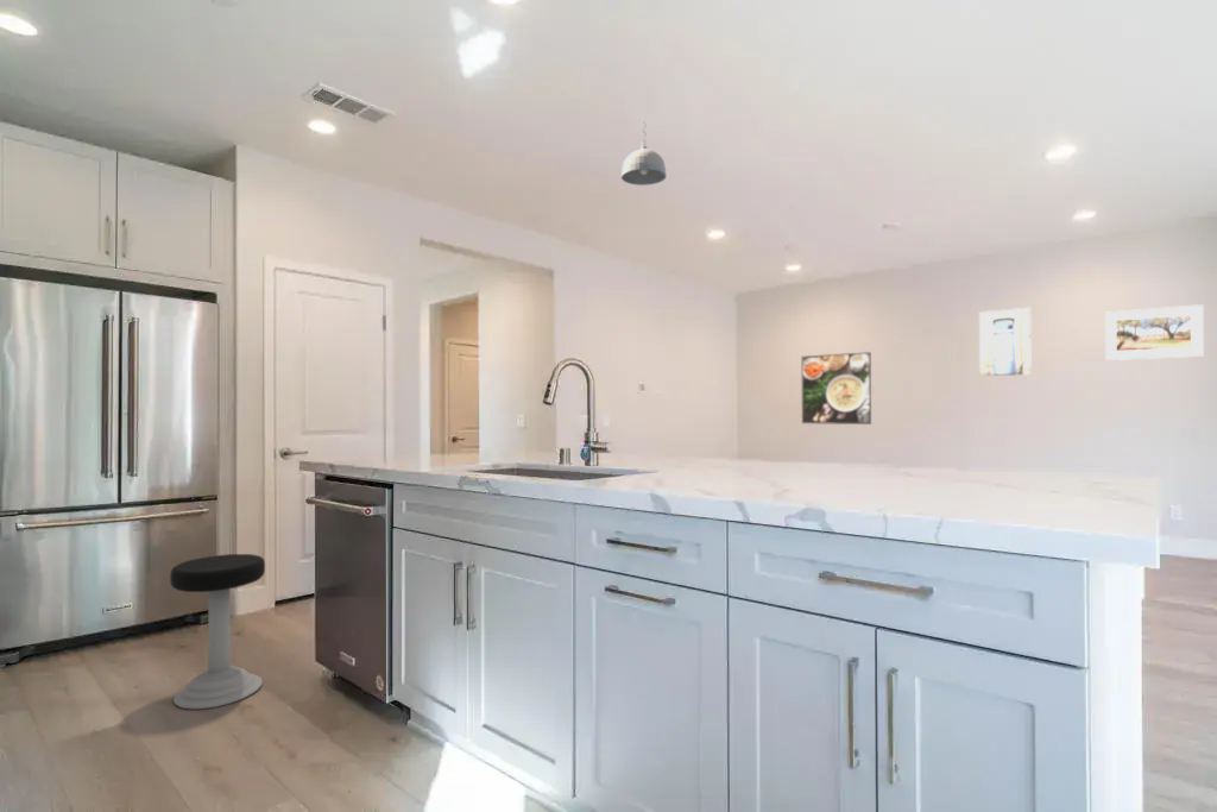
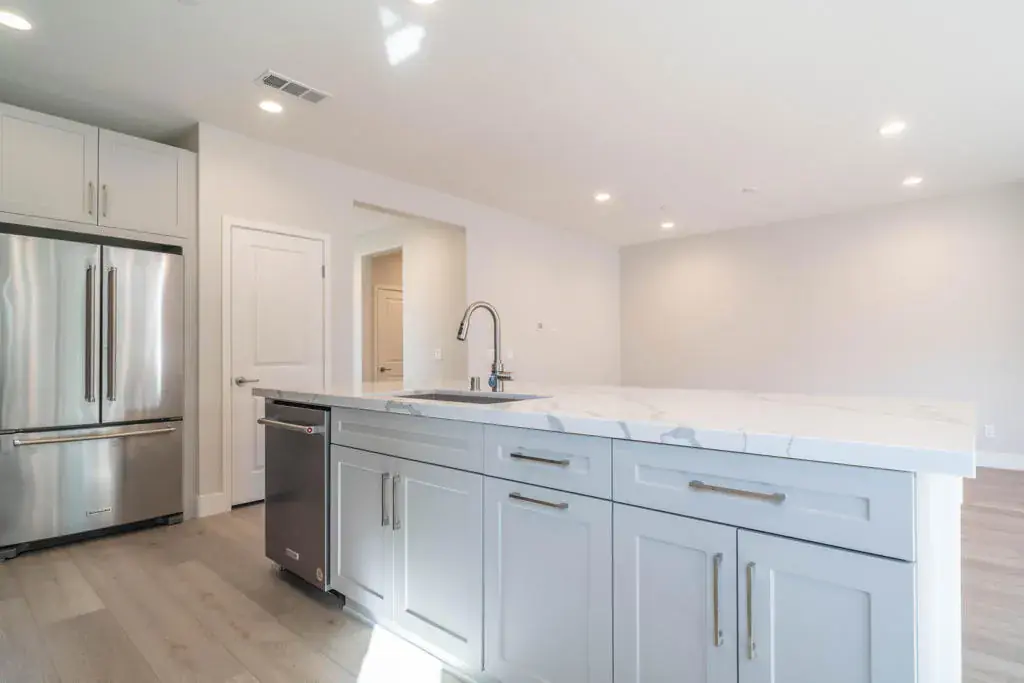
- pendant light (643, 147)
- stool (219, 627)
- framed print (1152, 333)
- wall art (1004, 342)
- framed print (834, 389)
